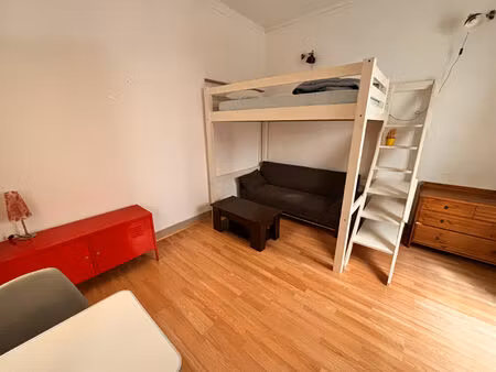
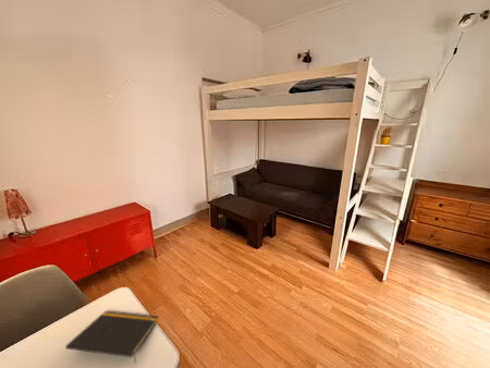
+ notepad (117, 331)
